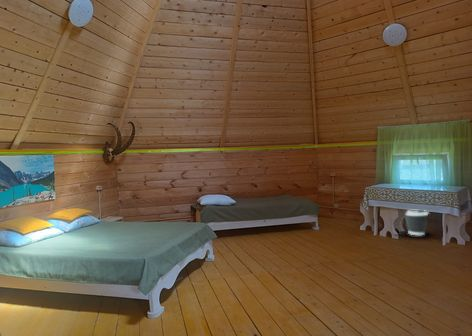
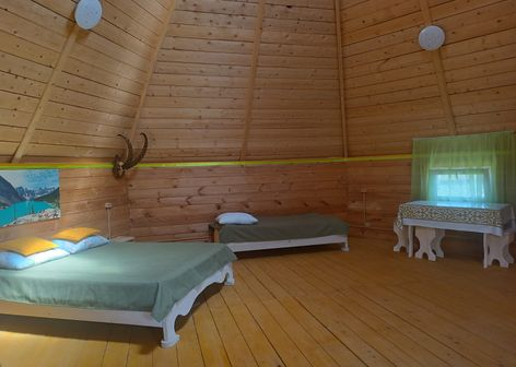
- wastebasket (416, 222)
